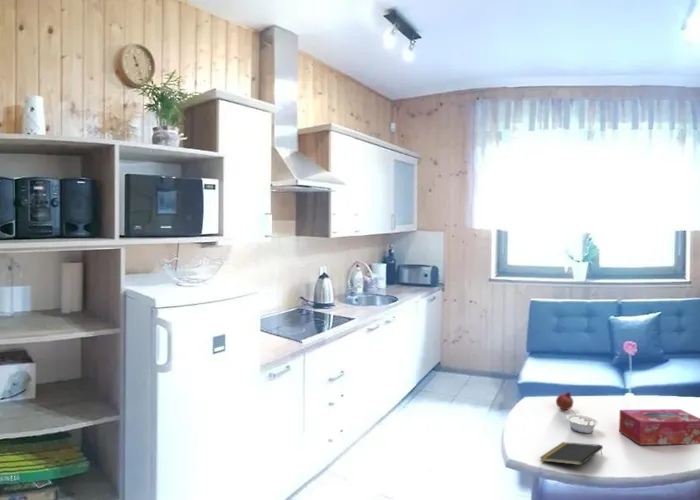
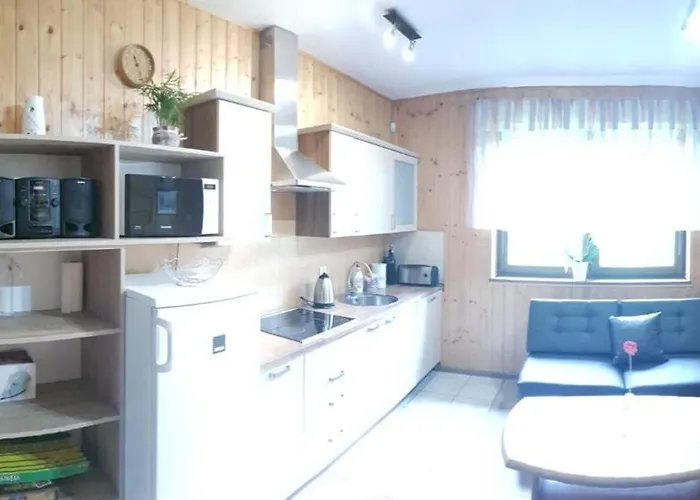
- tissue box (660, 426)
- notepad (571, 452)
- fruit (564, 400)
- legume (580, 423)
